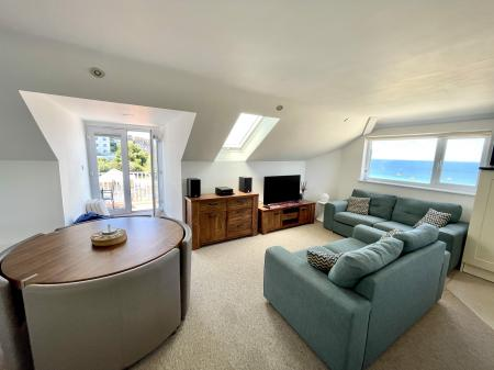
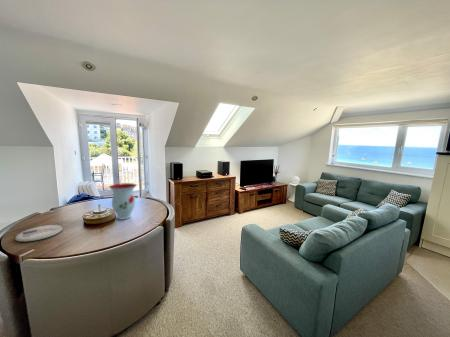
+ plate (40, 232)
+ vase (123, 201)
